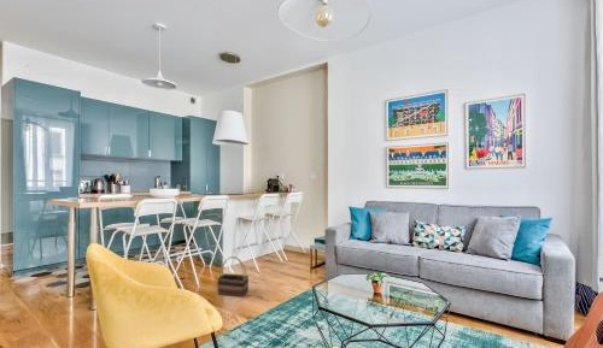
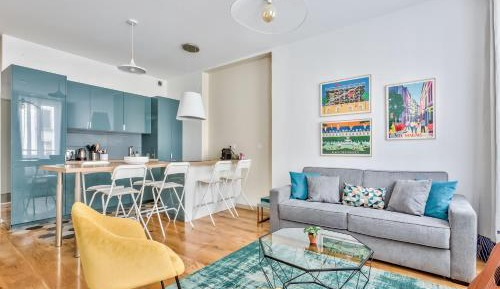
- basket (233, 275)
